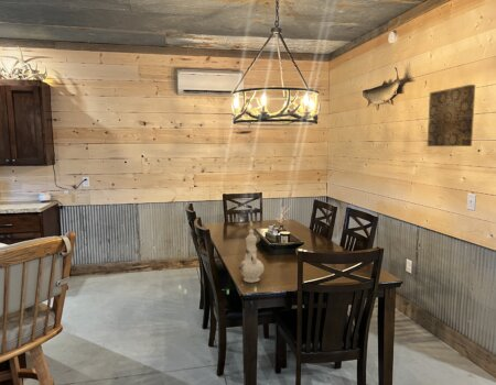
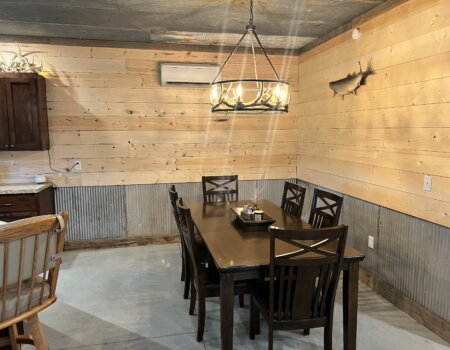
- chinaware (250, 253)
- wall art (449, 118)
